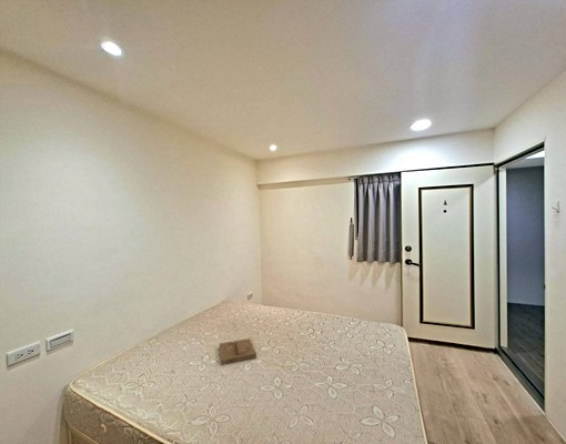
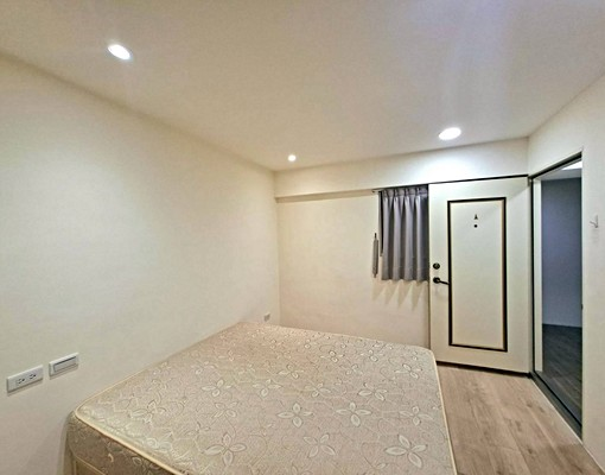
- tray (236, 349)
